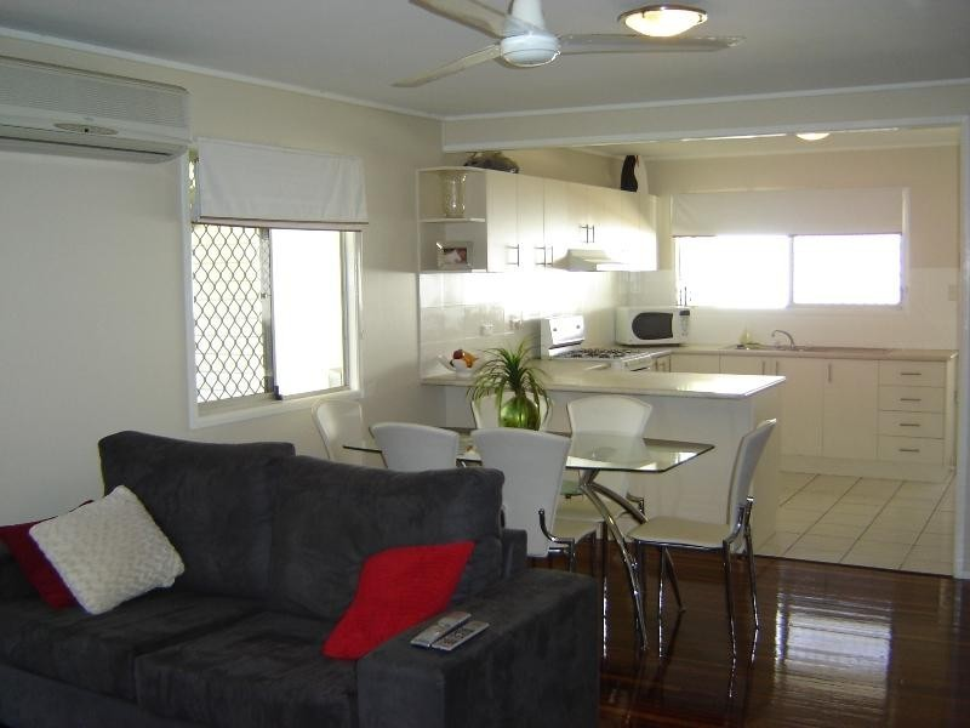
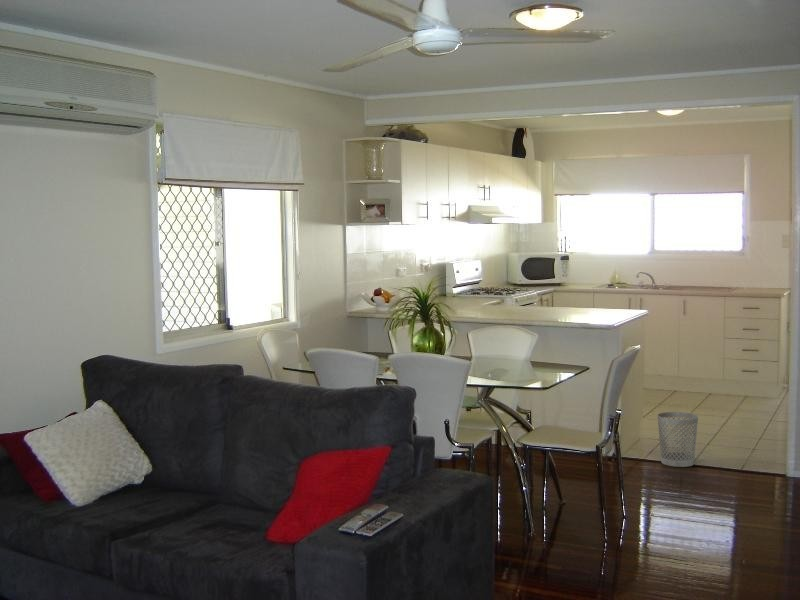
+ wastebasket (677, 439)
